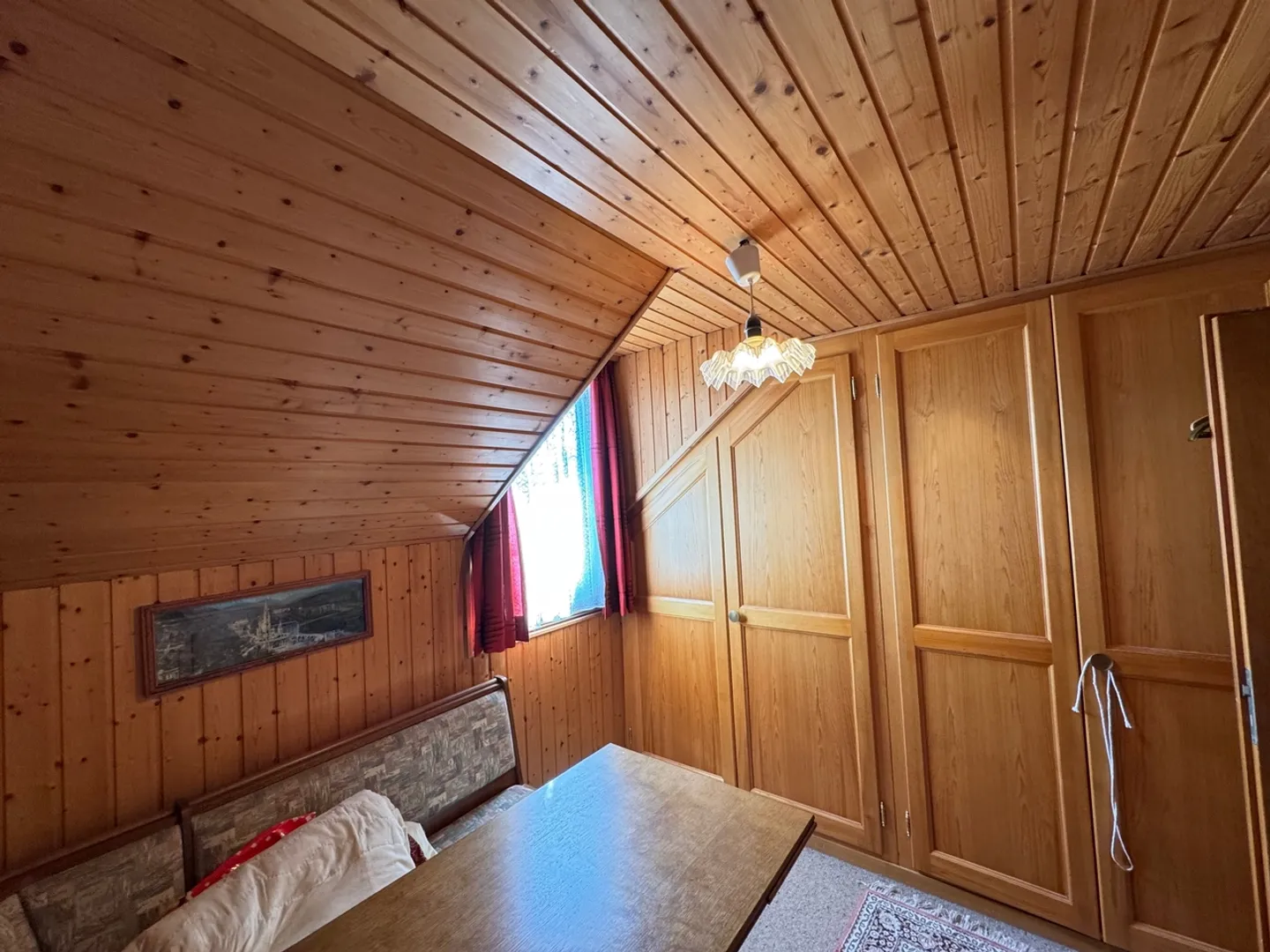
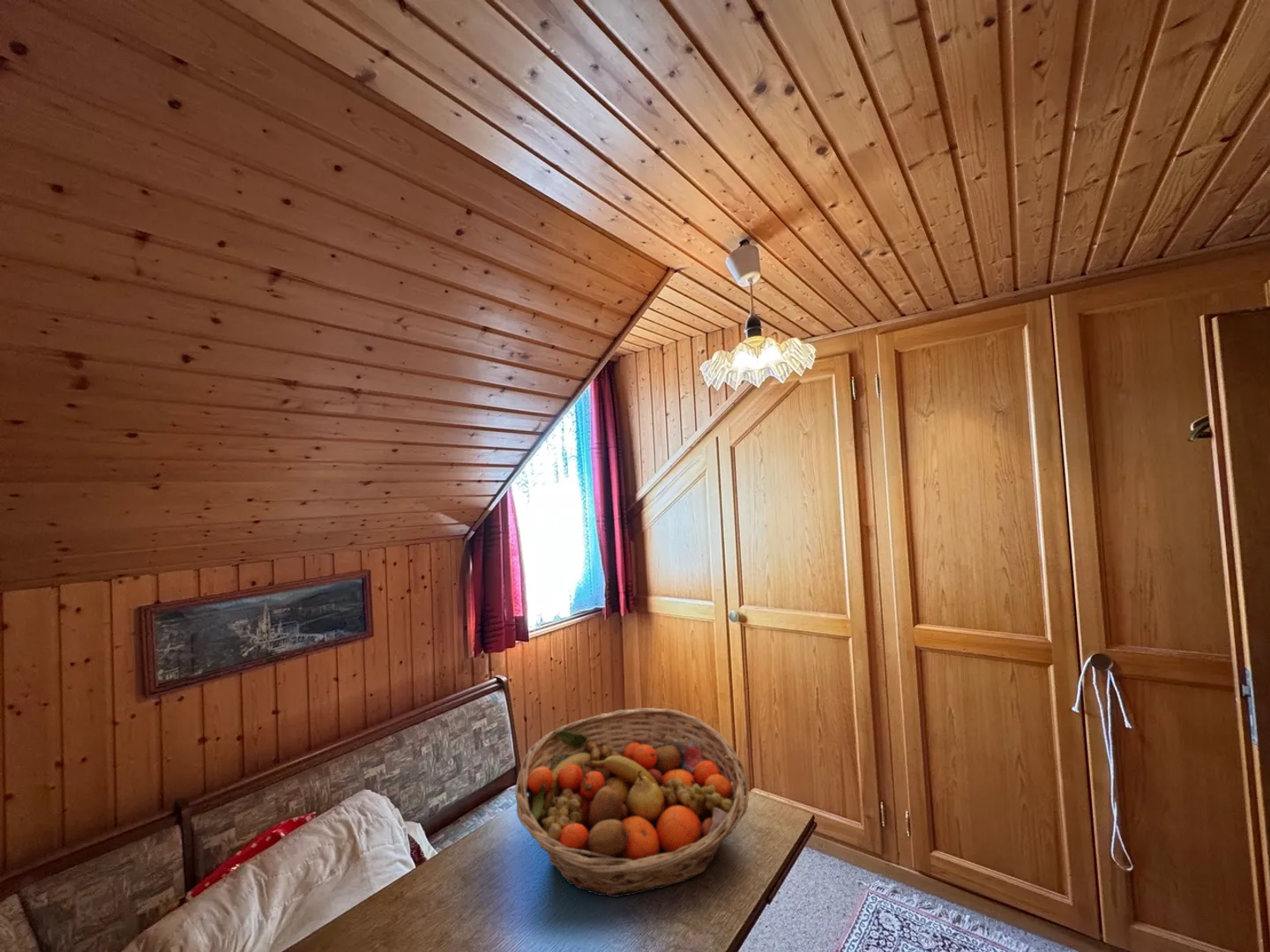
+ fruit basket (632, 792)
